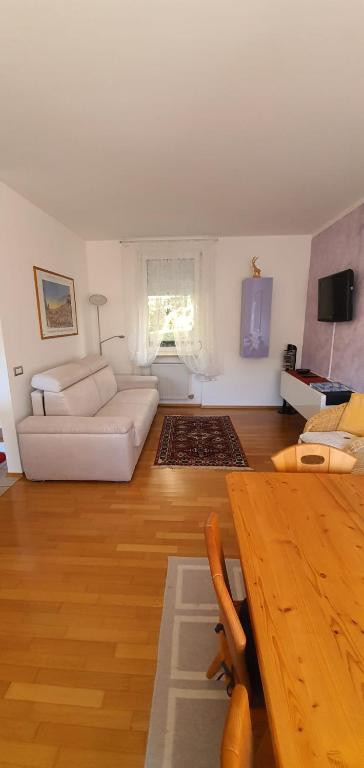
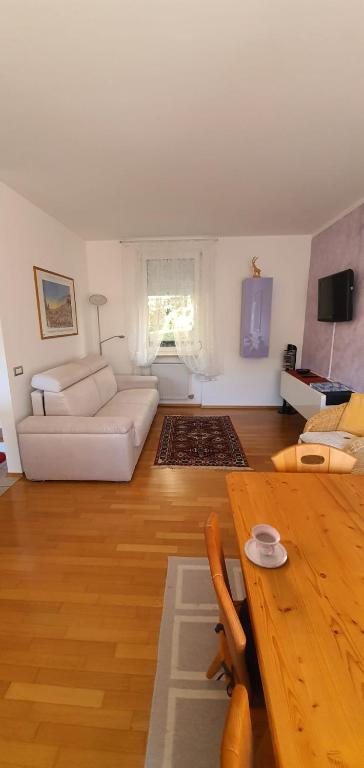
+ teacup (266, 543)
